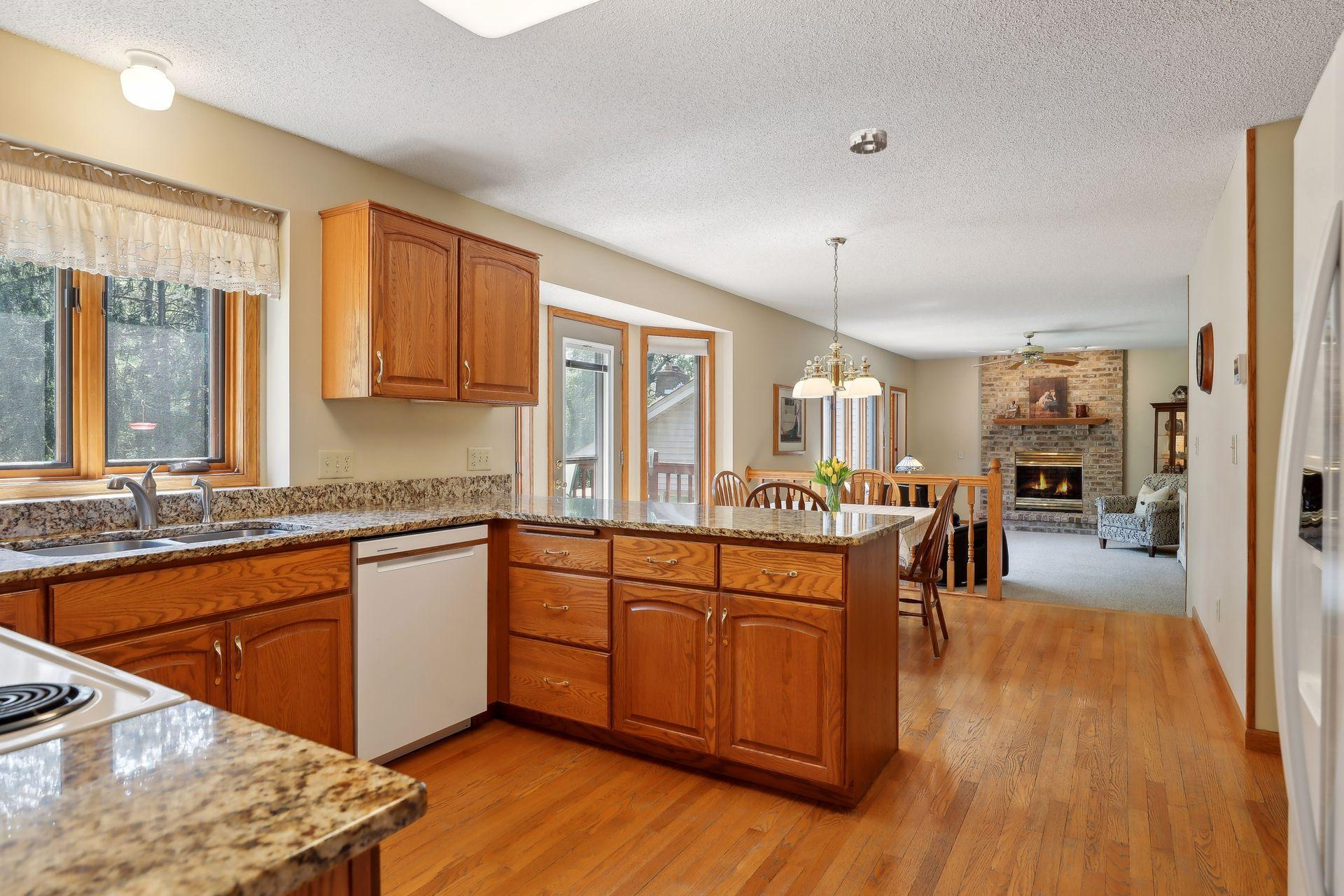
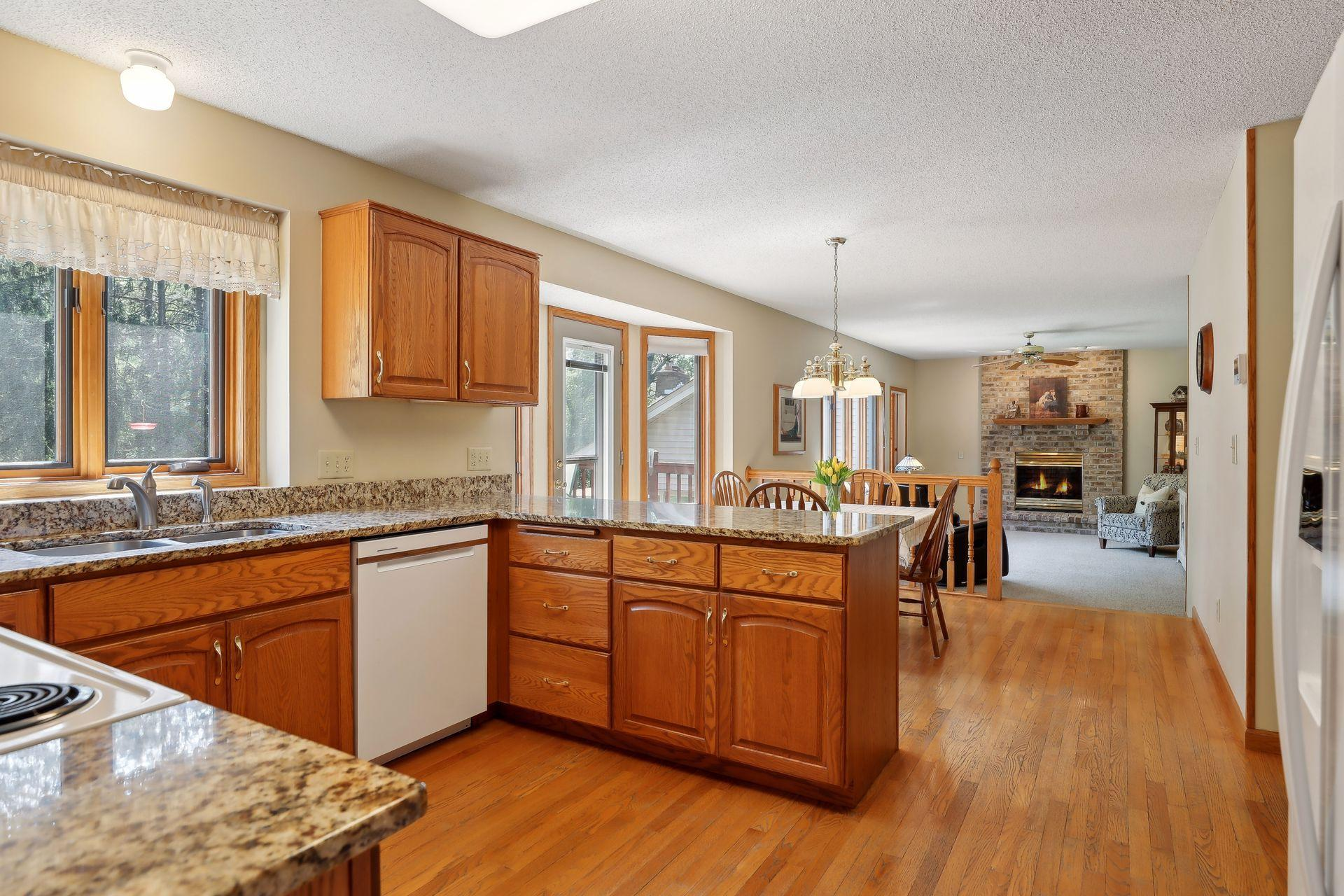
- smoke detector (868, 140)
